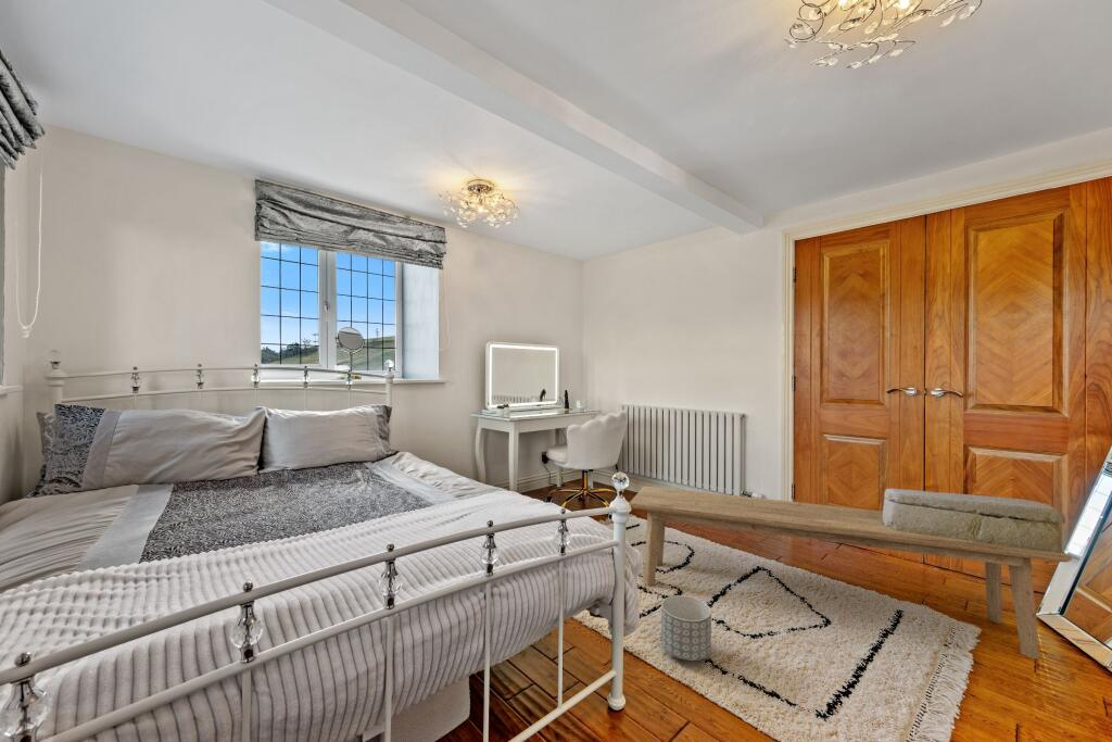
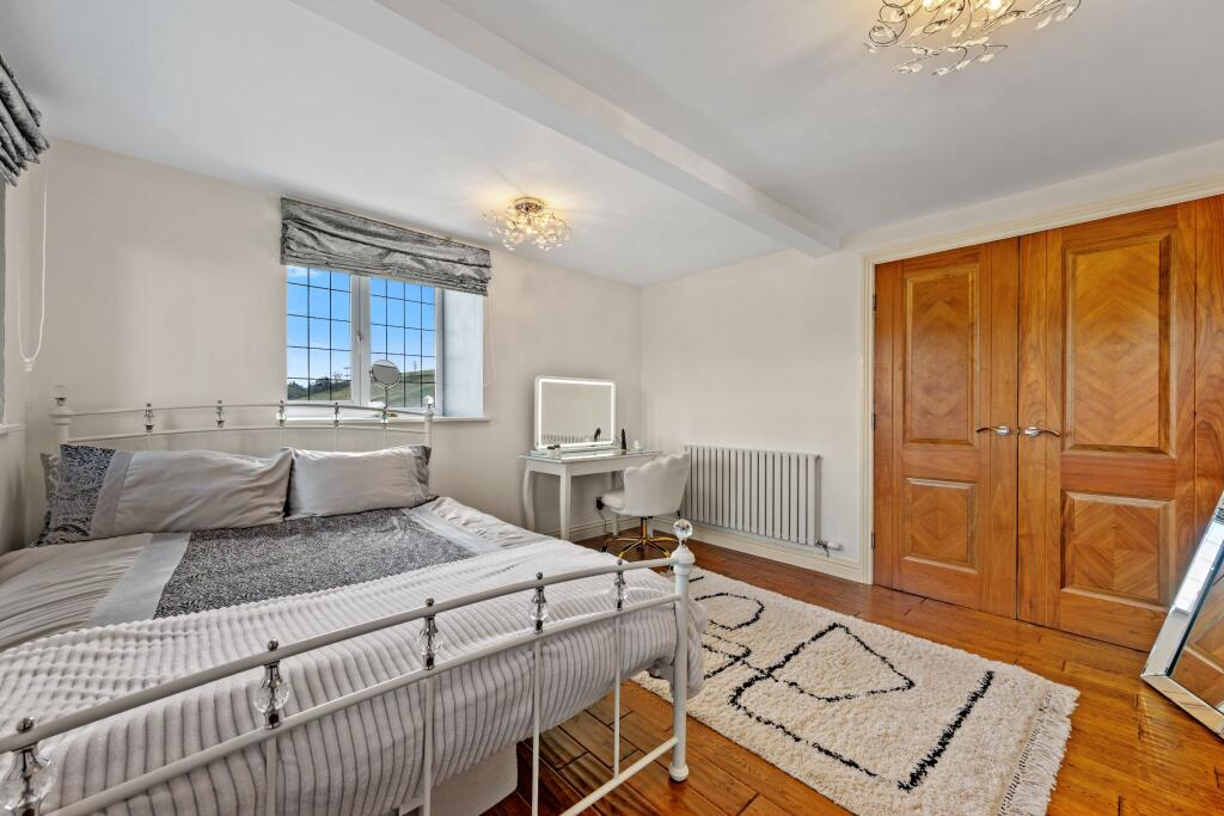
- planter (685, 629)
- bench (813, 539)
- decorative box (962, 514)
